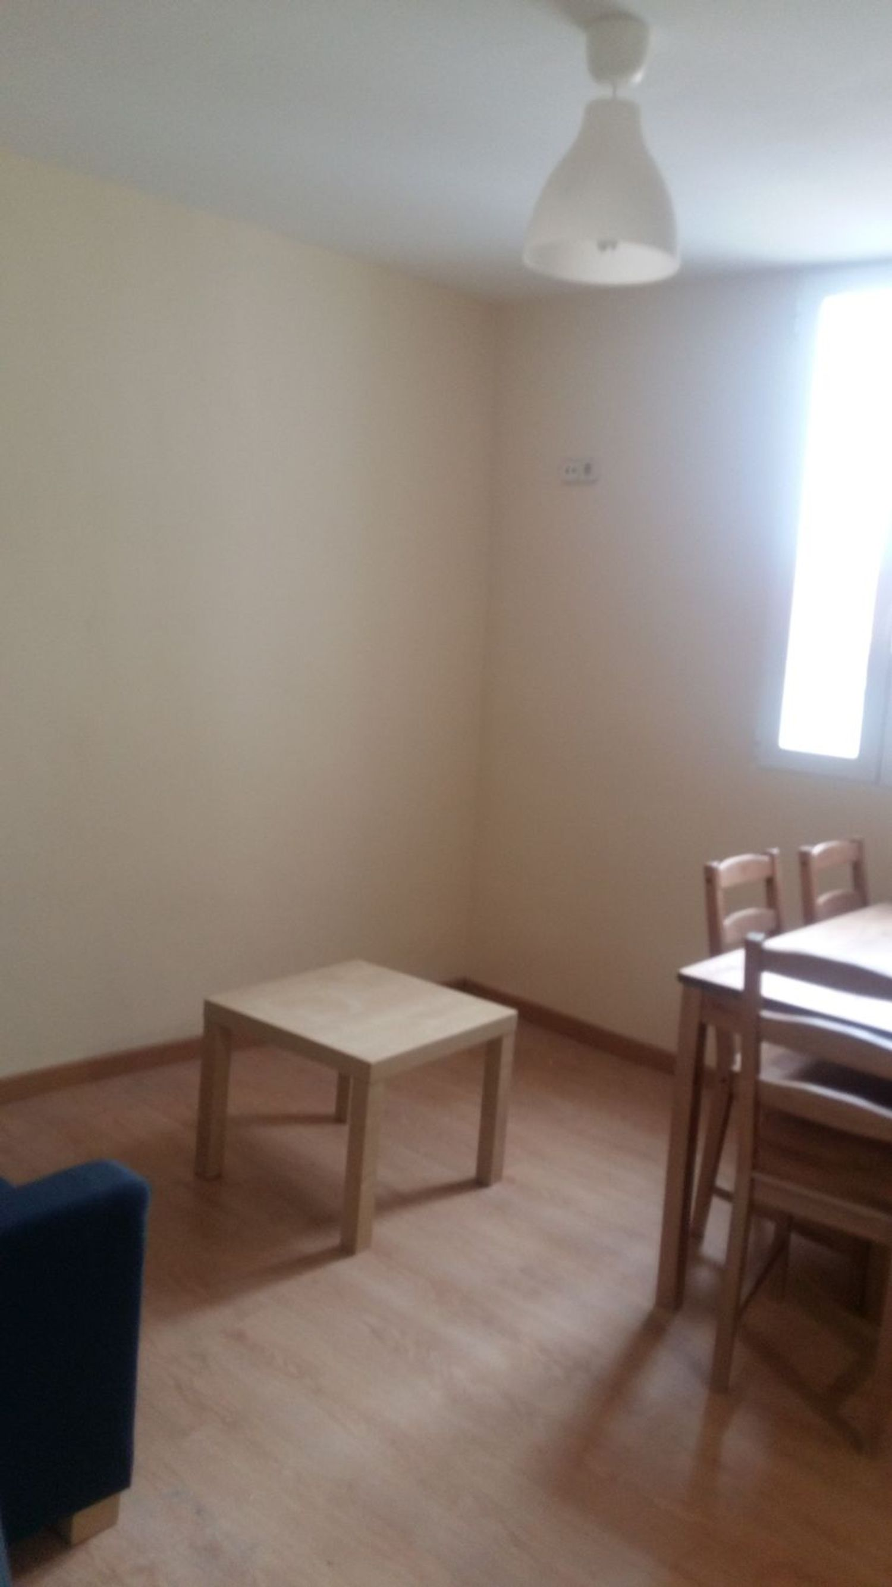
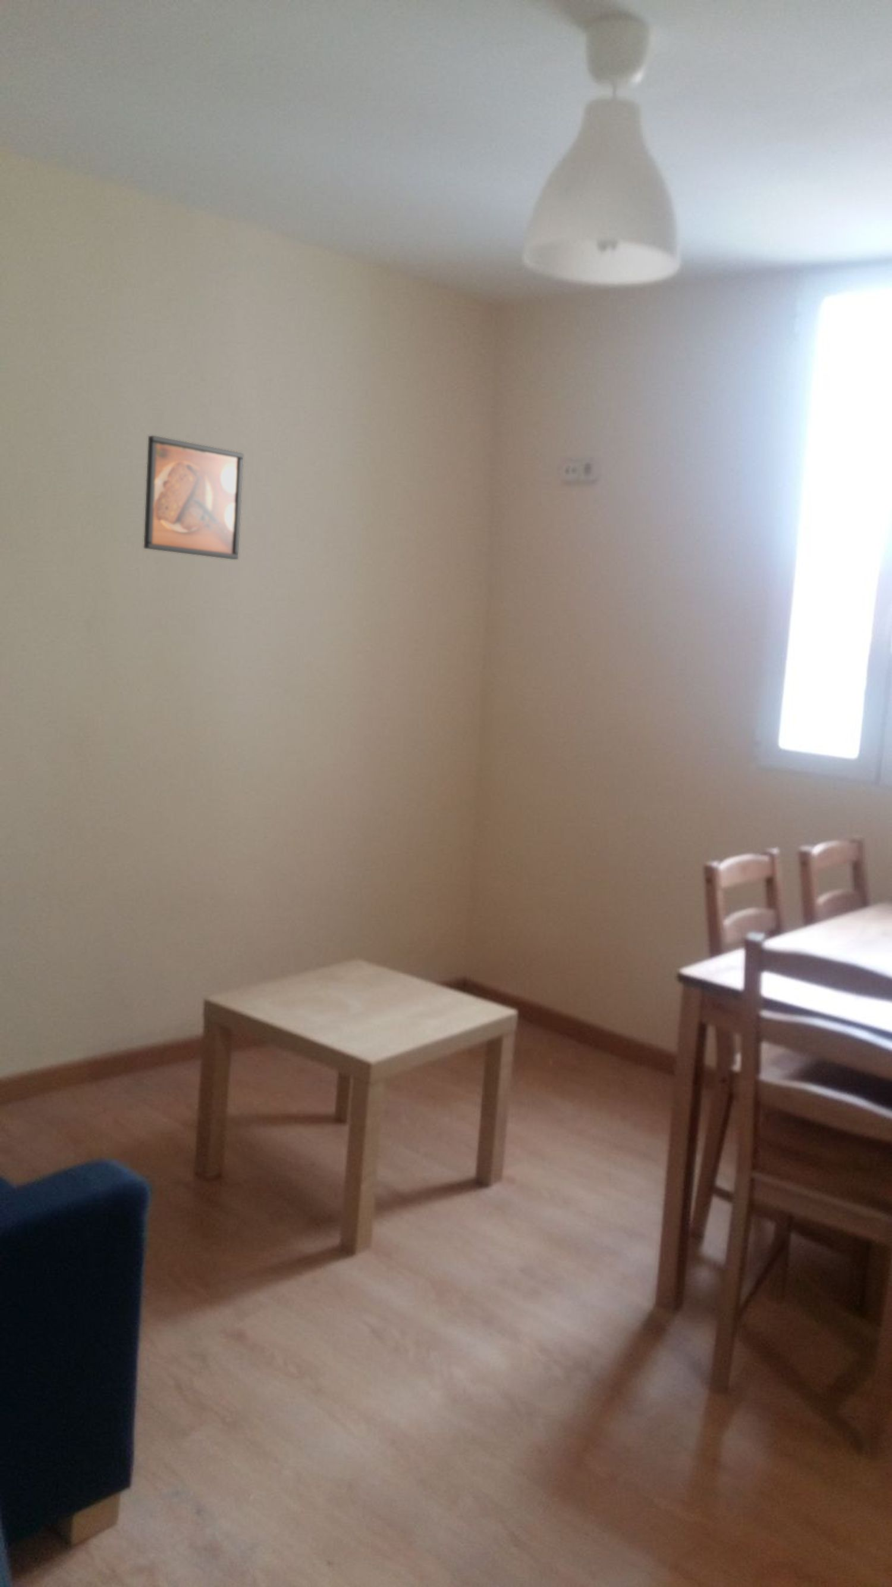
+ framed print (195, 499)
